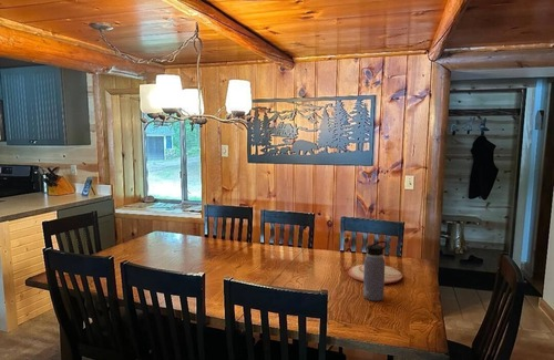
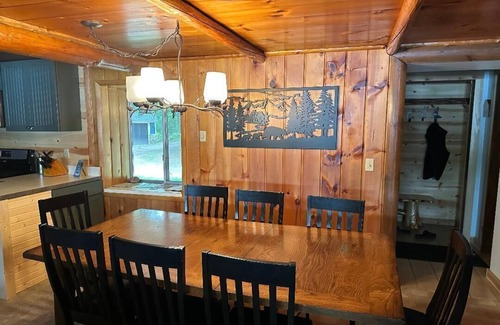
- water bottle (375, 268)
- plate (384, 271)
